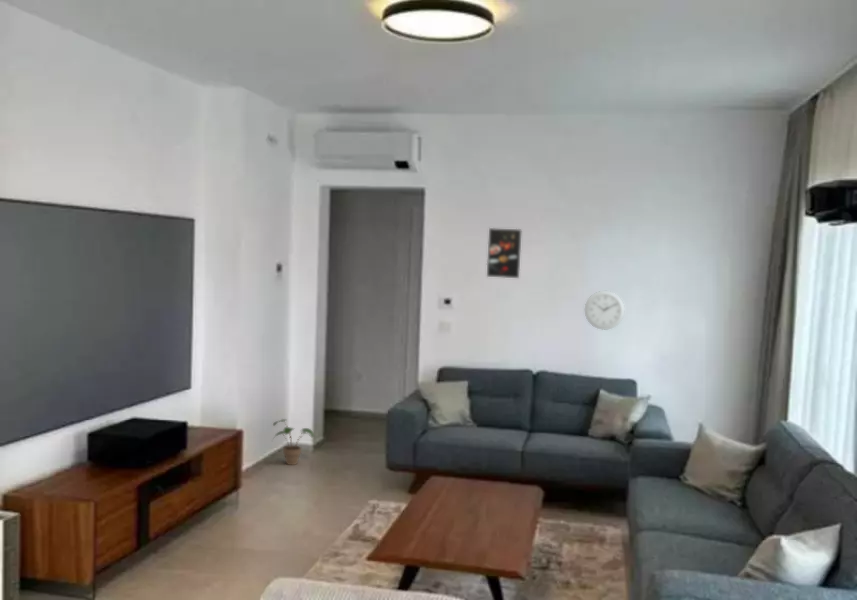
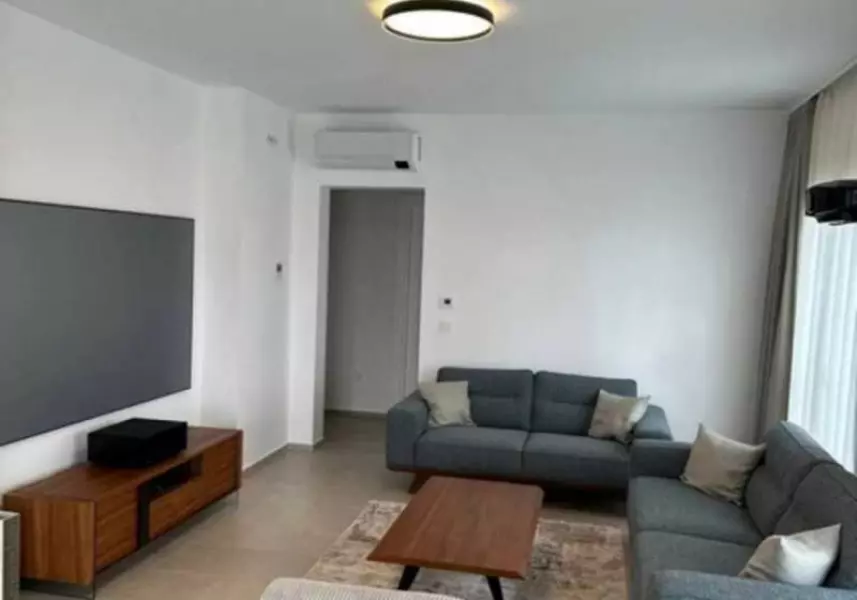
- potted plant (291, 442)
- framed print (504, 253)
- wall clock (604, 310)
